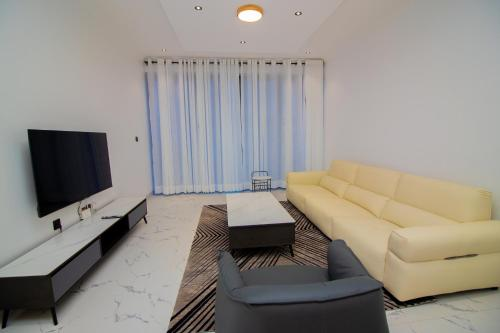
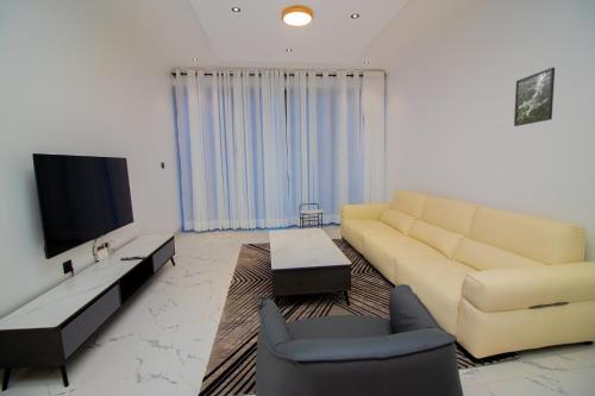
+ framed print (532, 99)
